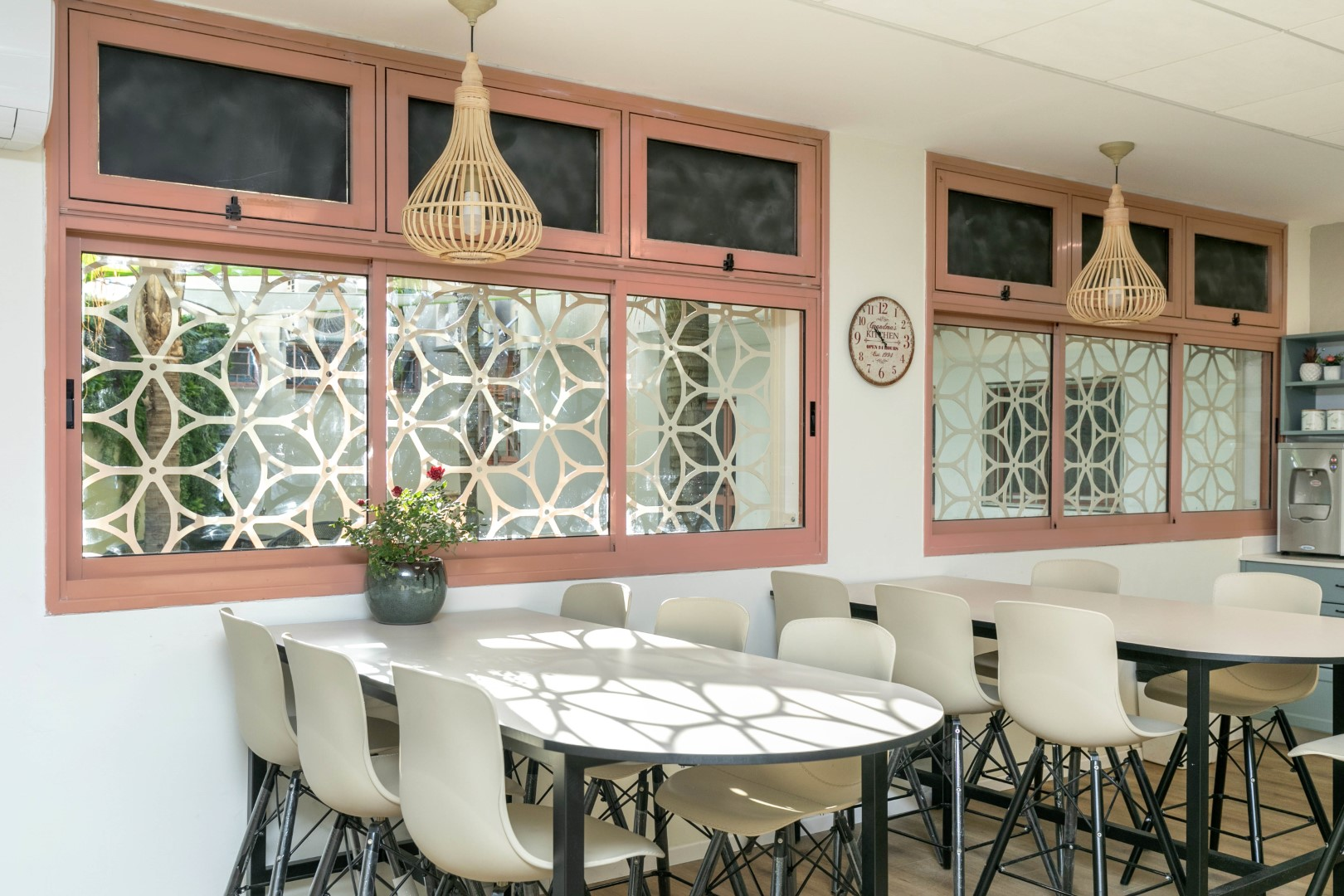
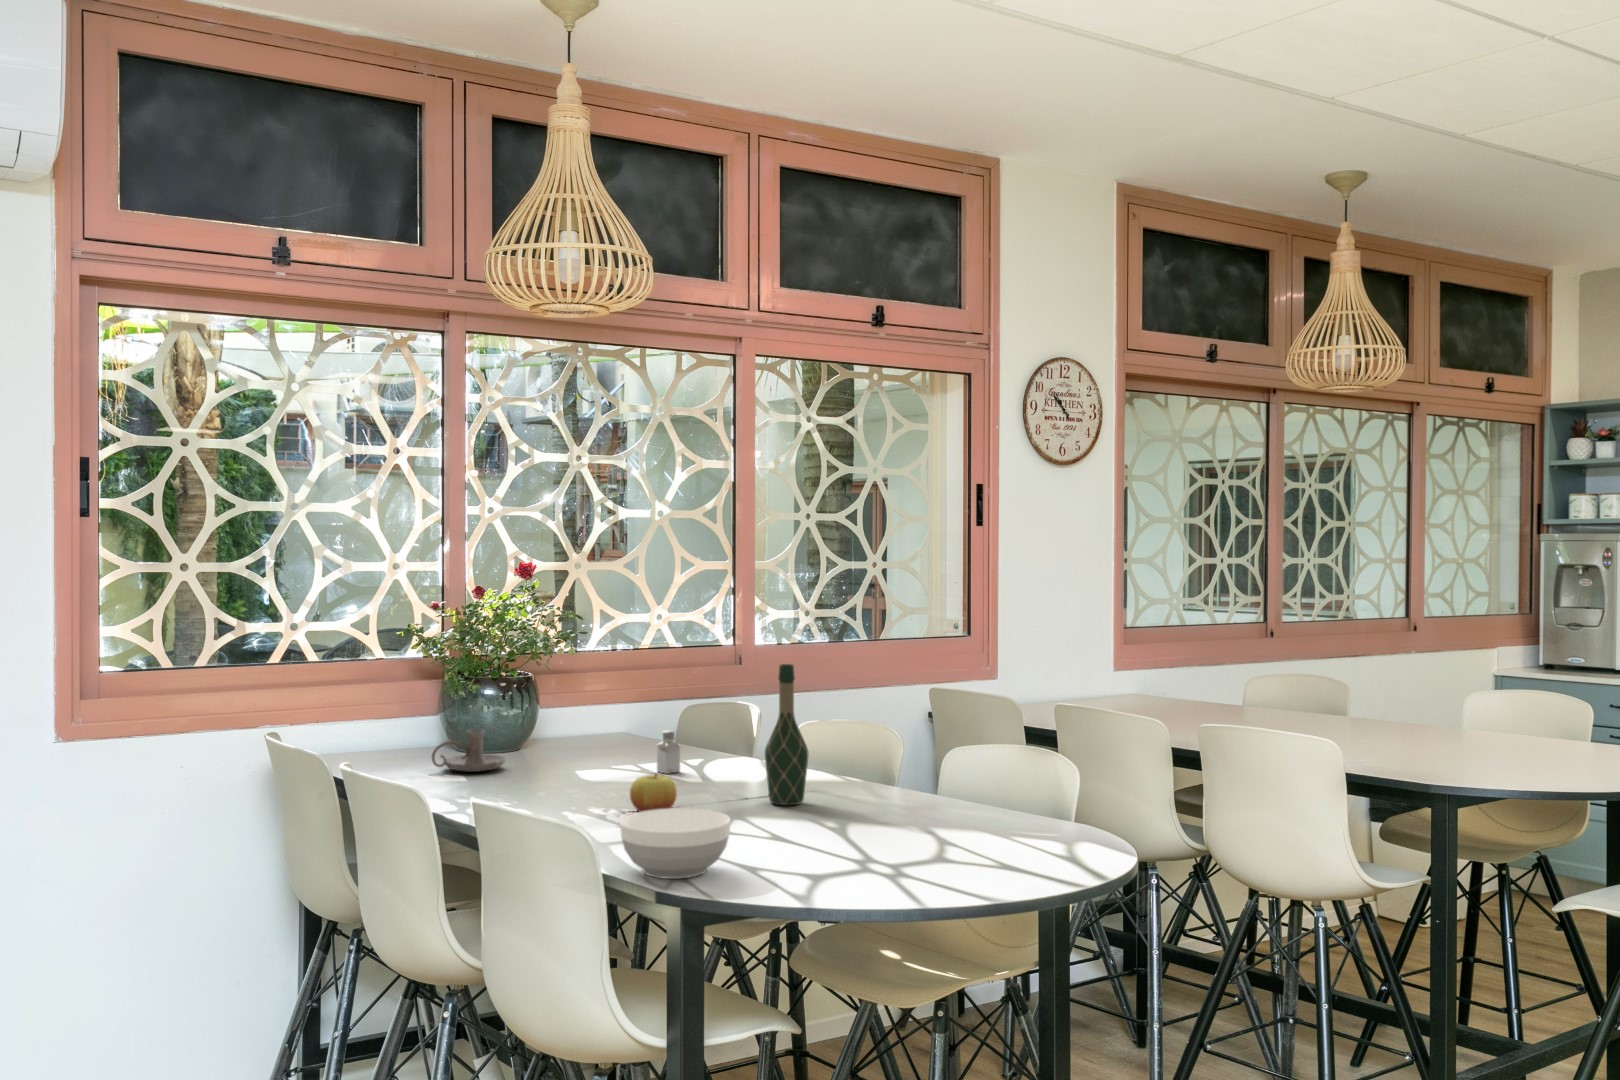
+ bowl (675, 845)
+ apple (653, 792)
+ candle holder (468, 750)
+ wine bottle (786, 733)
+ saltshaker (668, 751)
